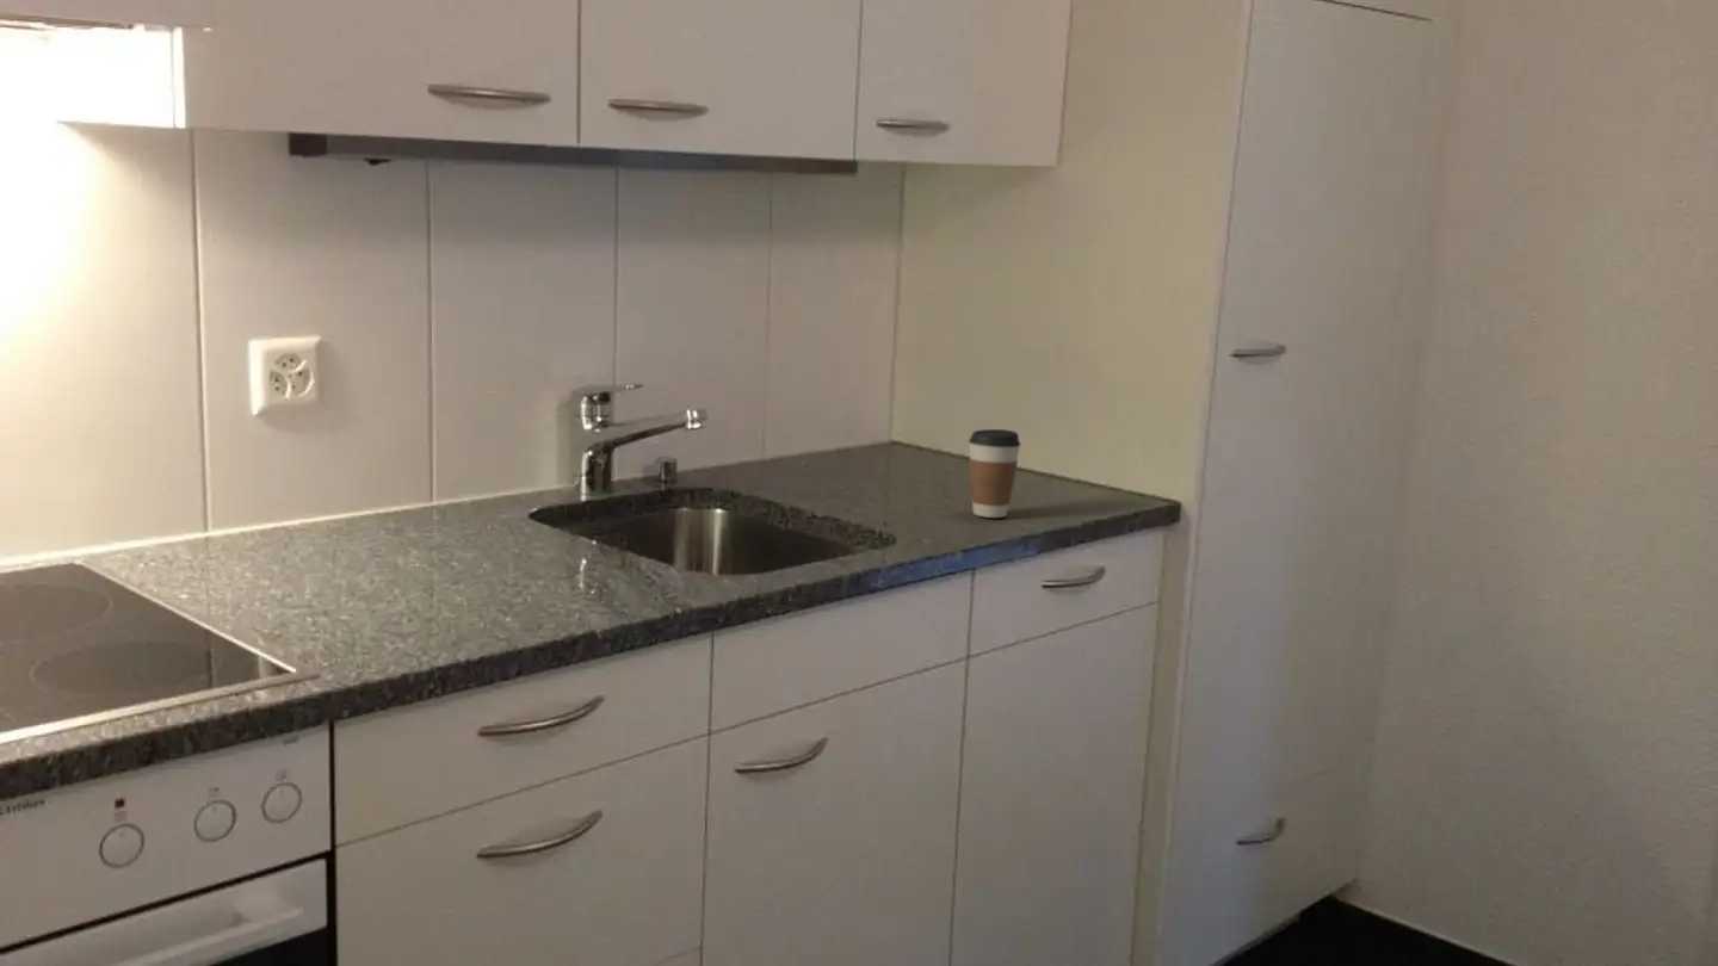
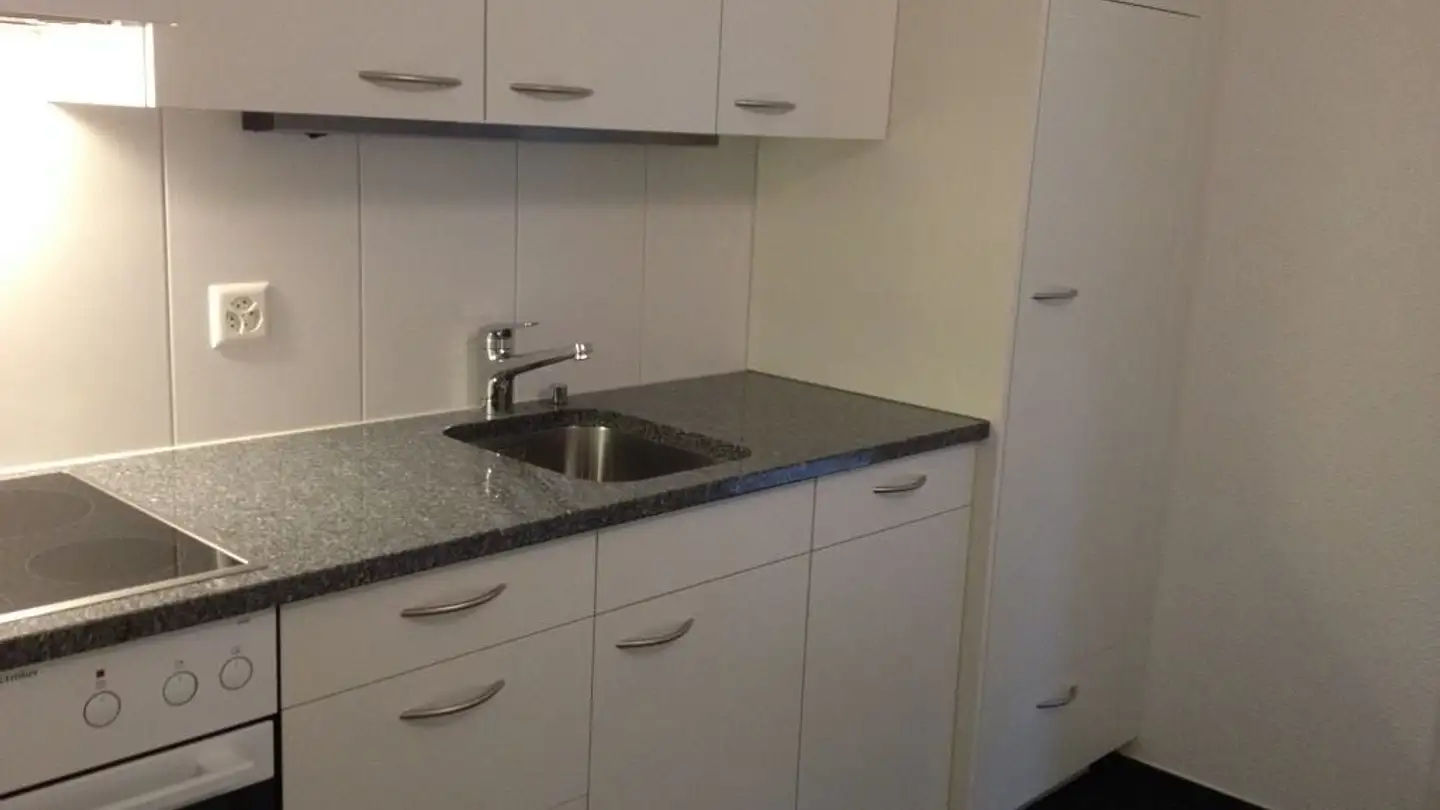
- coffee cup (991, 472)
